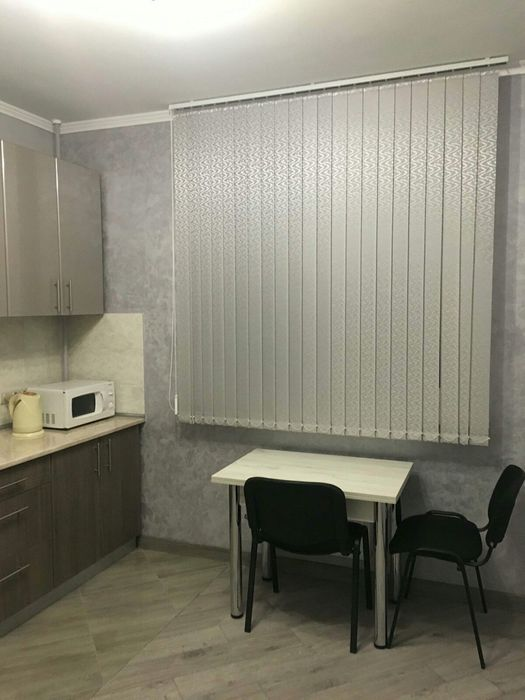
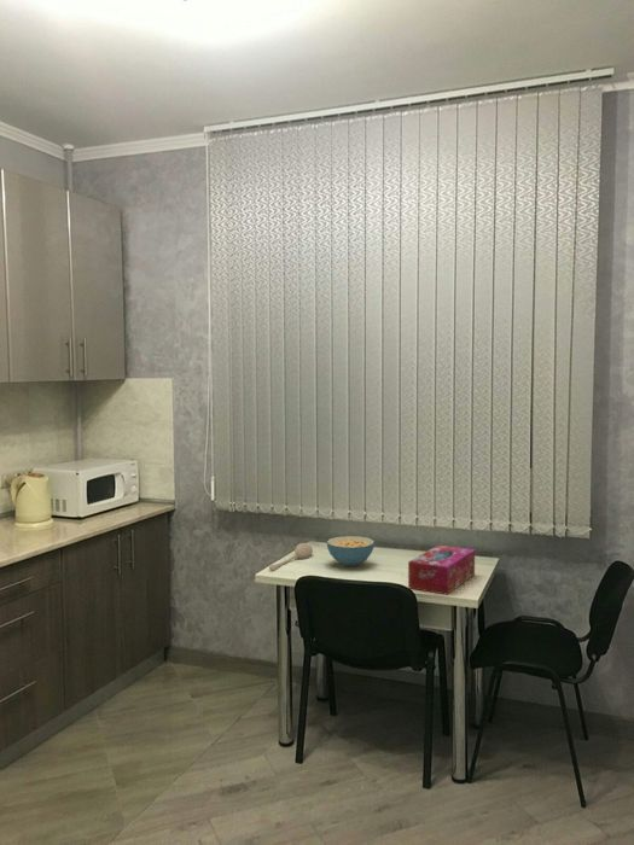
+ spoon (290, 558)
+ tissue box (442, 567)
+ cereal bowl (350, 553)
